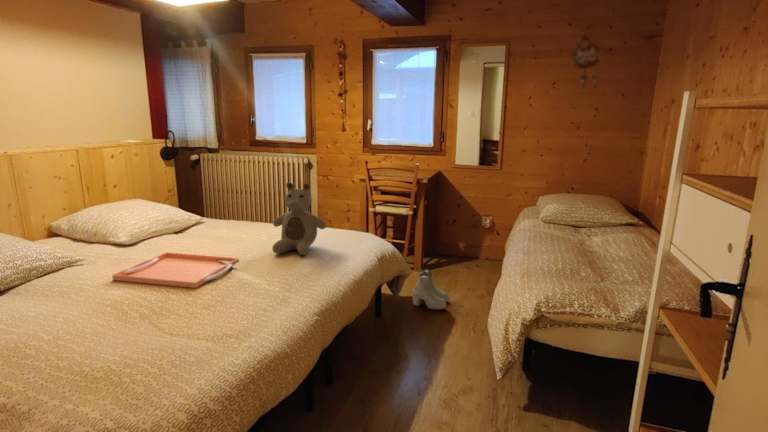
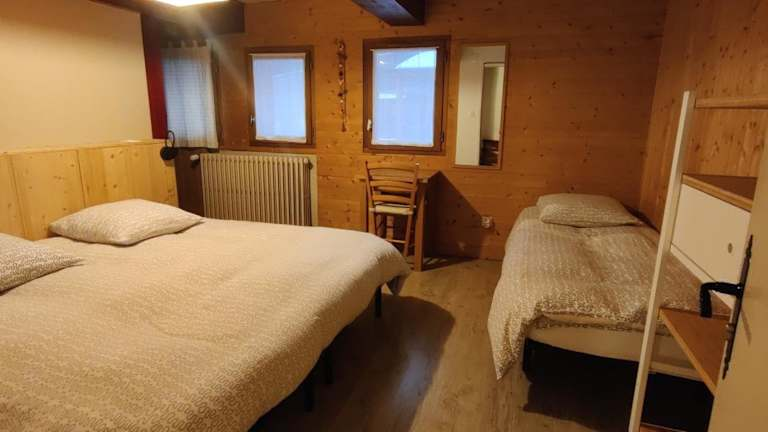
- boots (431, 288)
- teddy bear (295, 217)
- serving tray (179, 268)
- cuckoo clock (584, 61)
